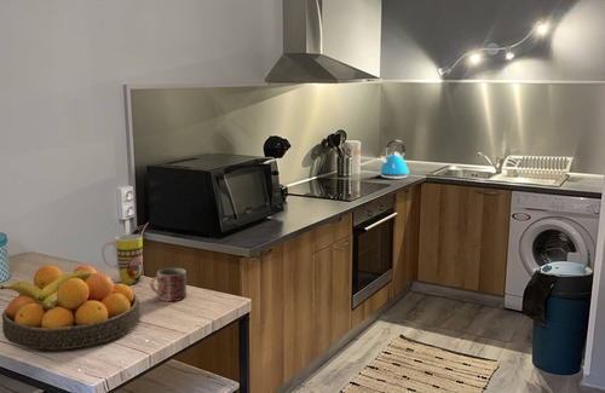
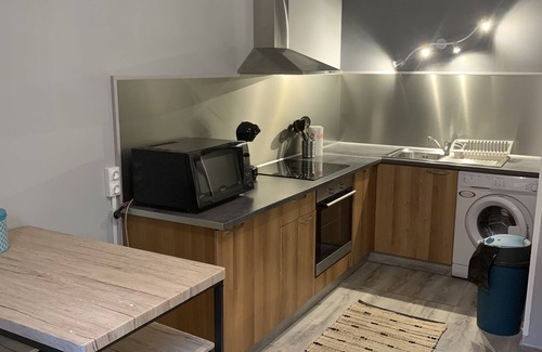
- mug (167, 284)
- kettle (394, 157)
- fruit bowl (73, 296)
- mug (122, 260)
